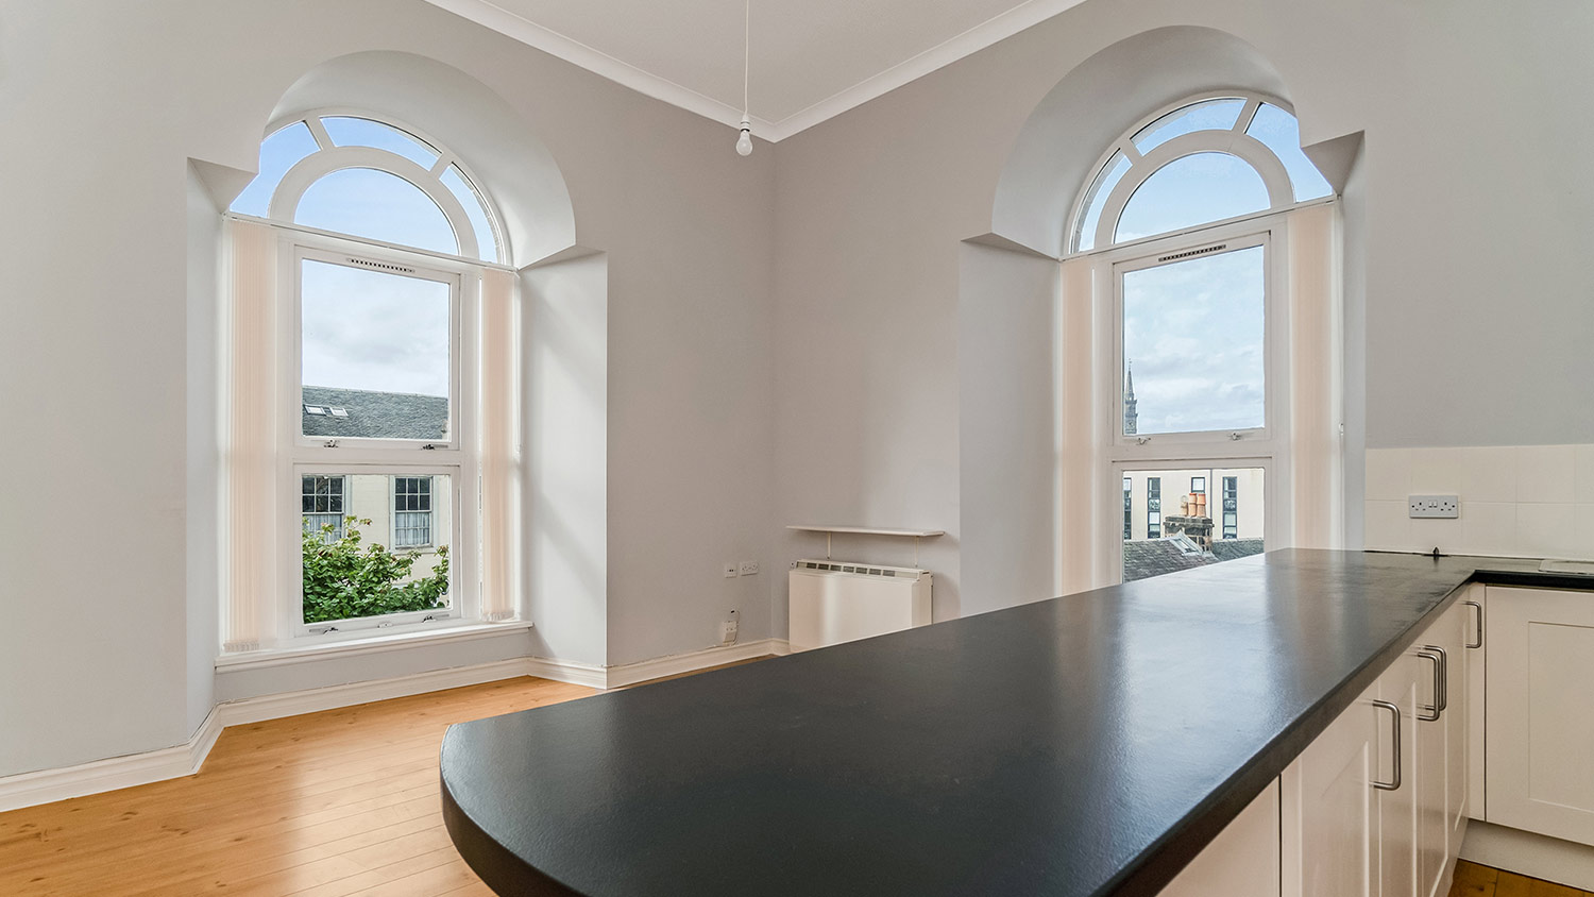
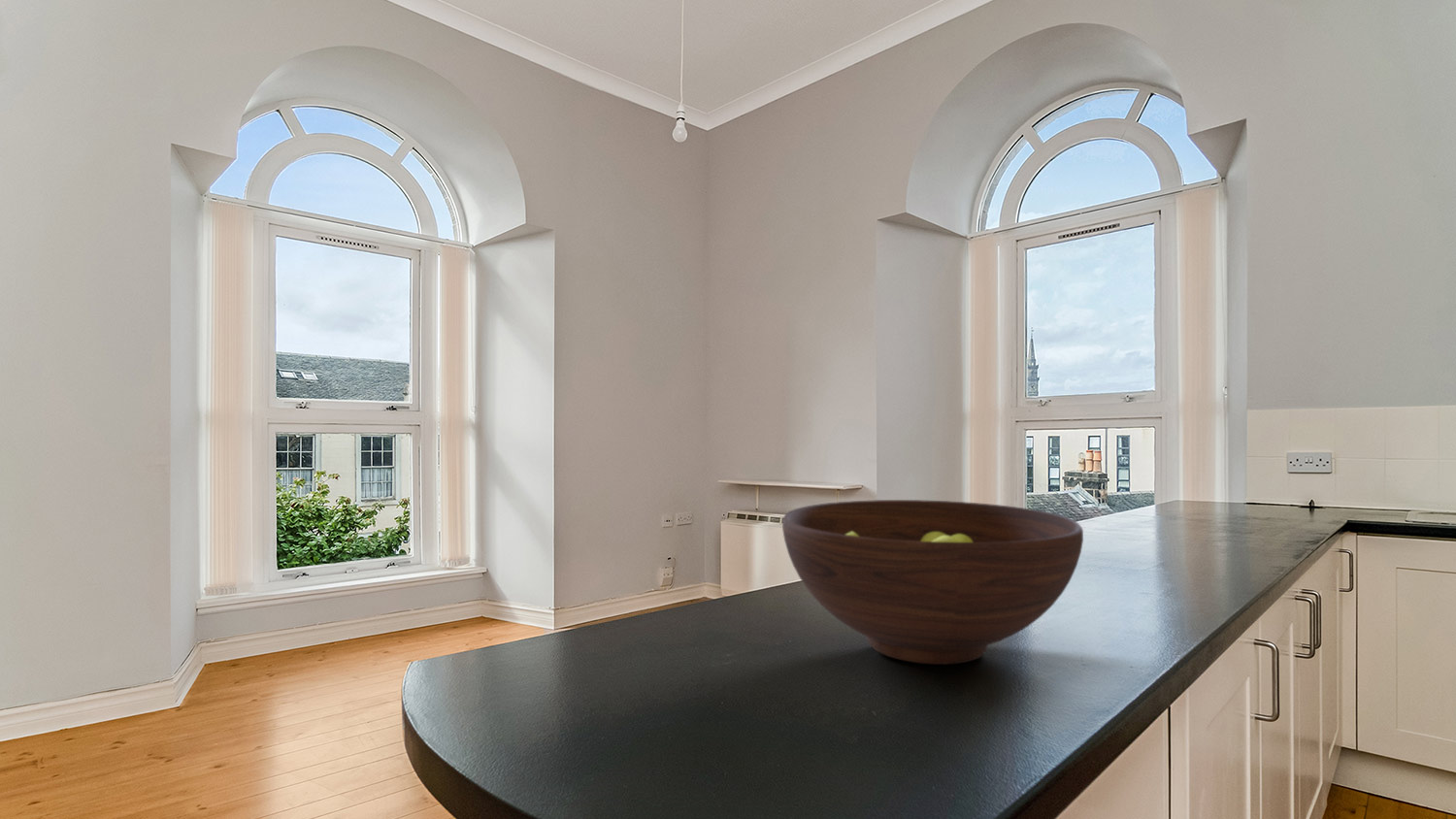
+ fruit bowl (925, 583)
